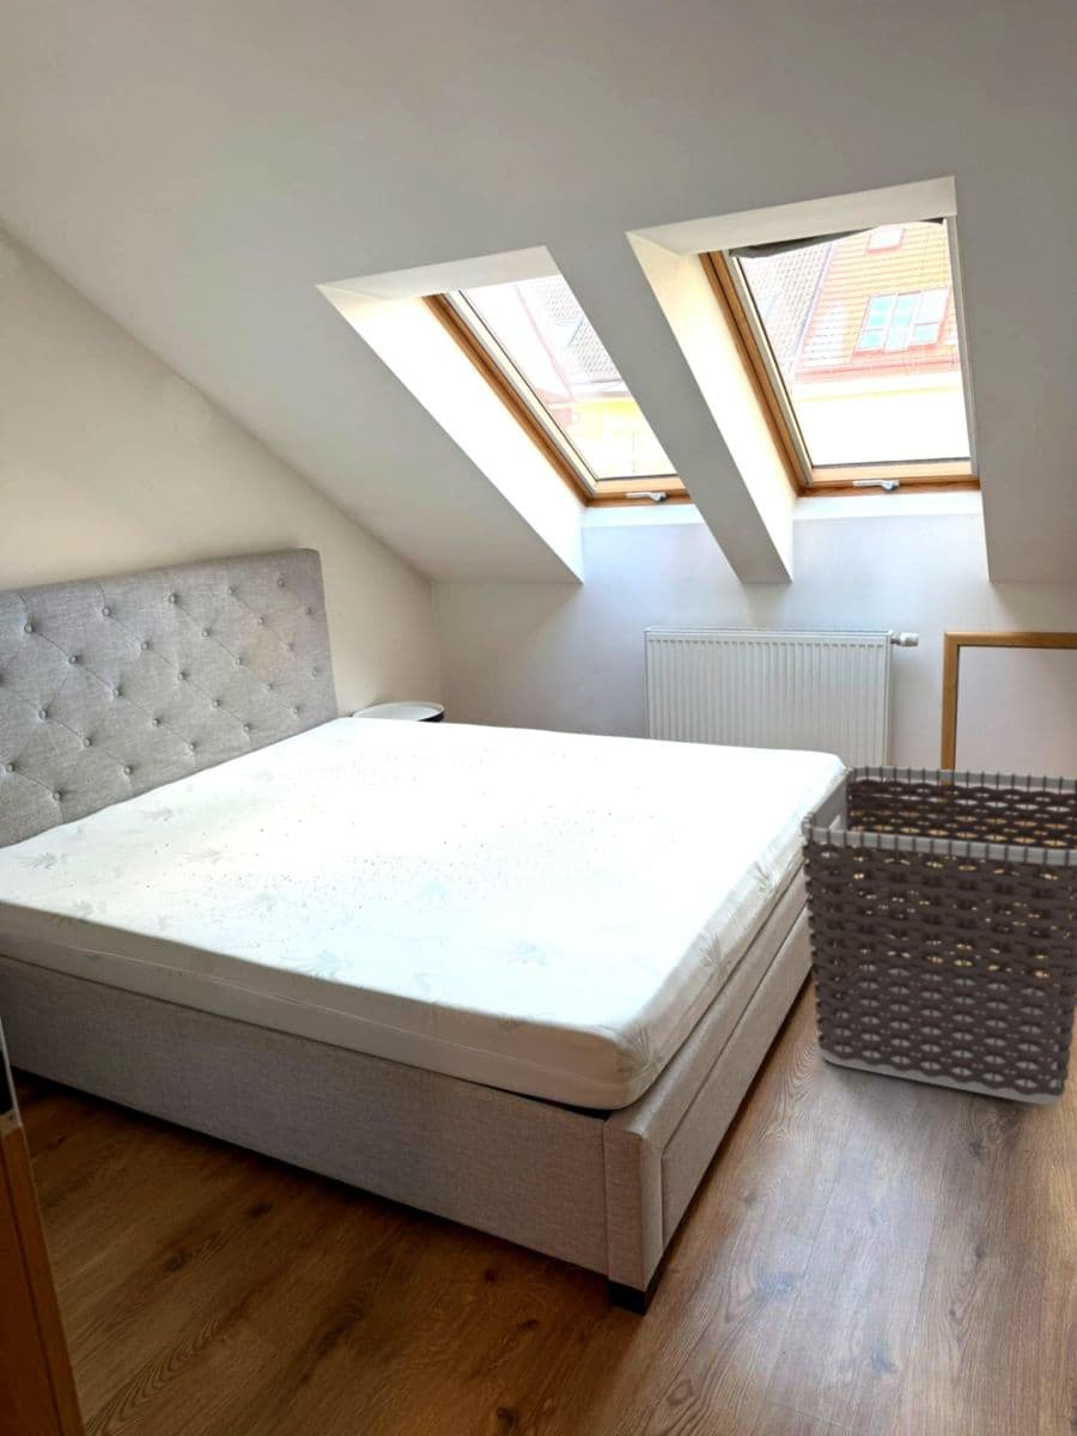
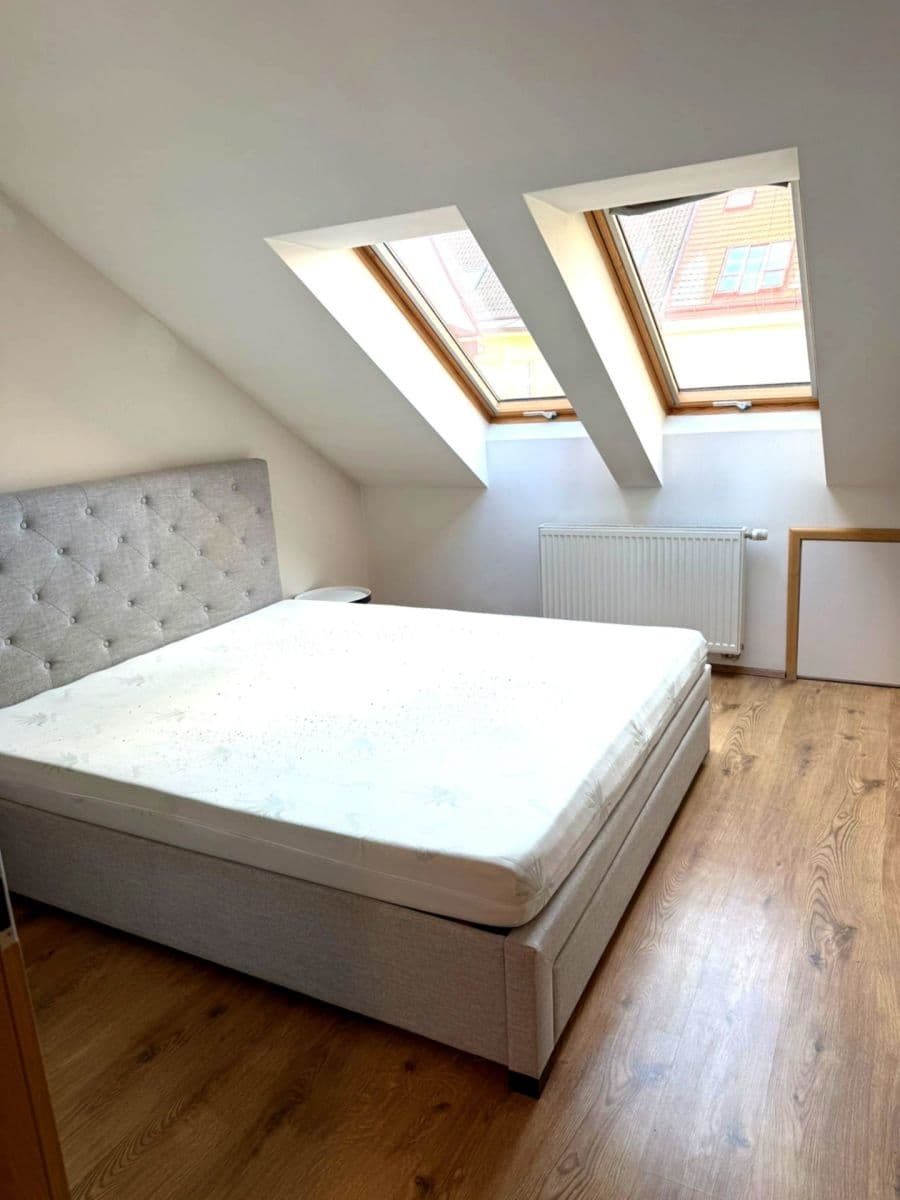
- clothes hamper (949, 918)
